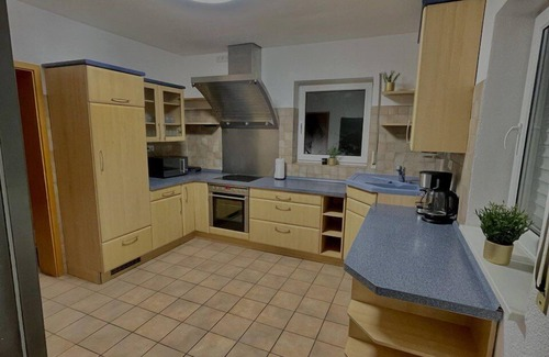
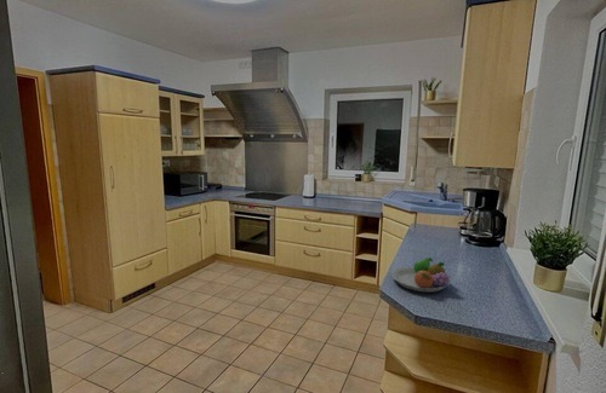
+ fruit bowl (422, 271)
